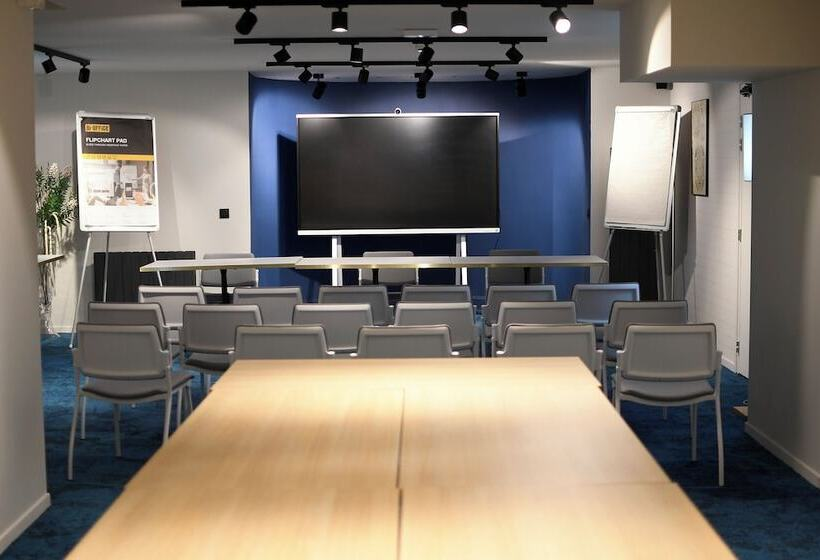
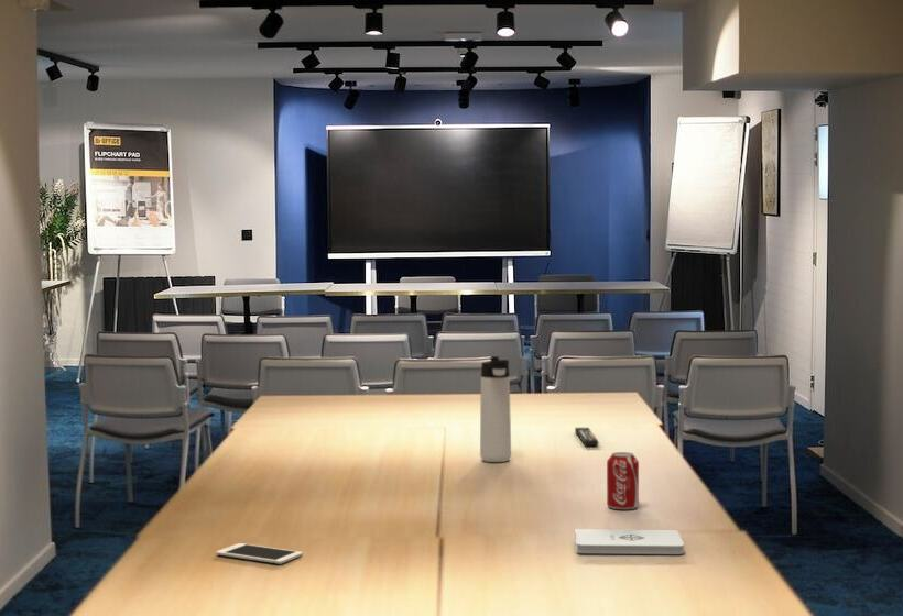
+ remote control (586, 436)
+ thermos bottle (497, 409)
+ beverage can (622, 480)
+ notepad (628, 541)
+ cell phone (259, 553)
